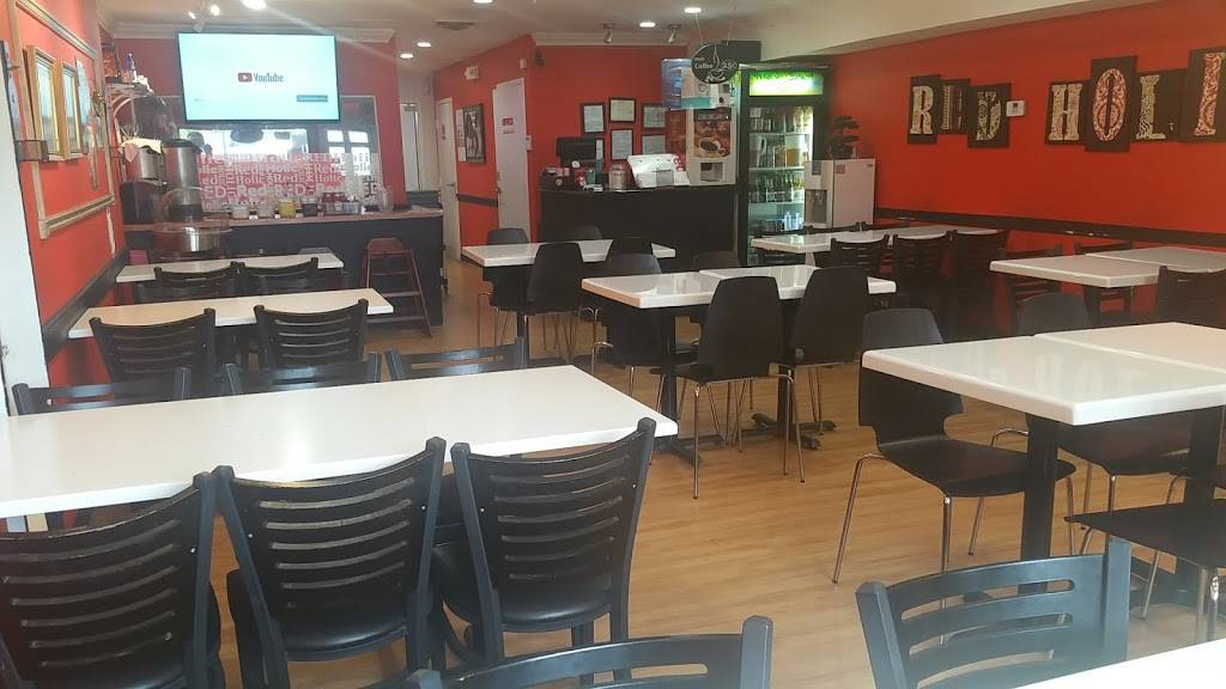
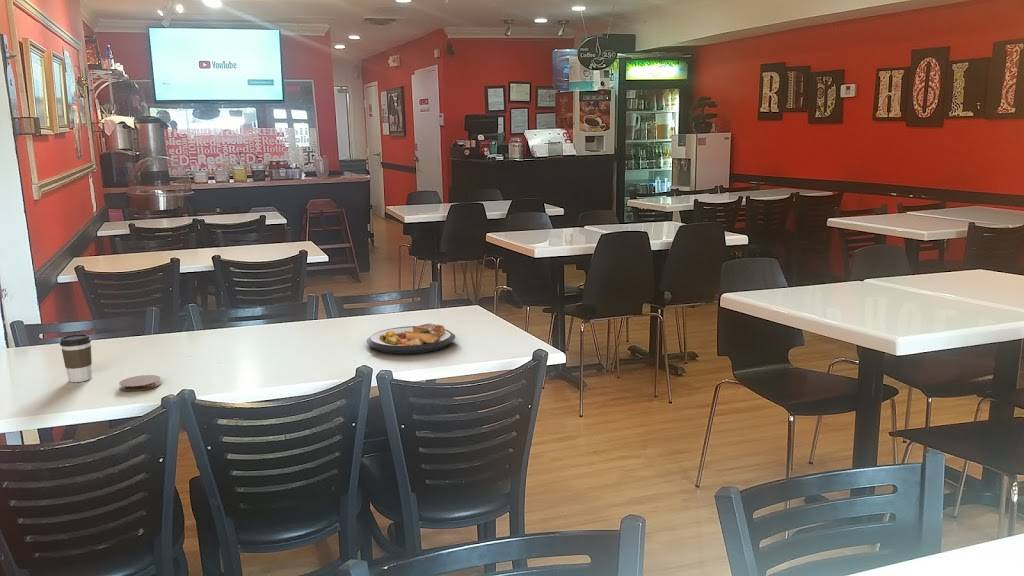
+ plate (411, 336)
+ coffee cup (77, 358)
+ coaster (140, 382)
